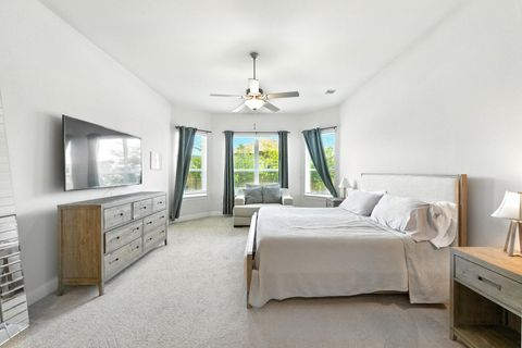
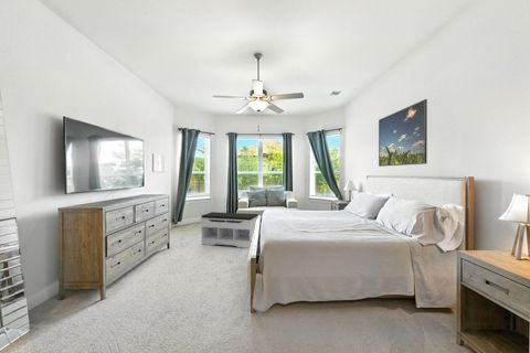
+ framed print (399, 138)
+ bench (230, 228)
